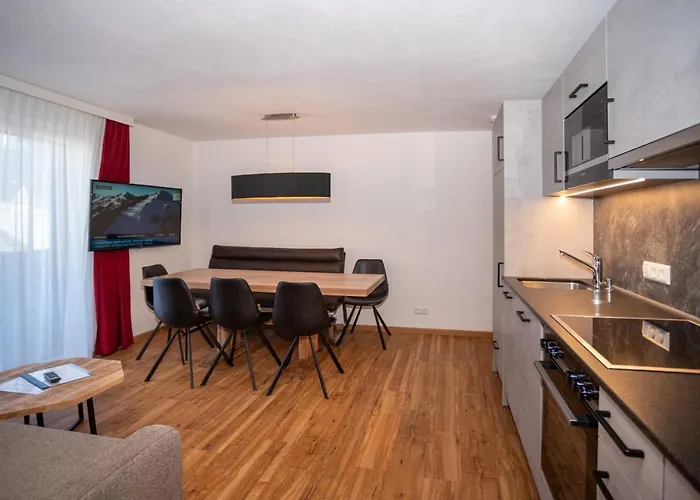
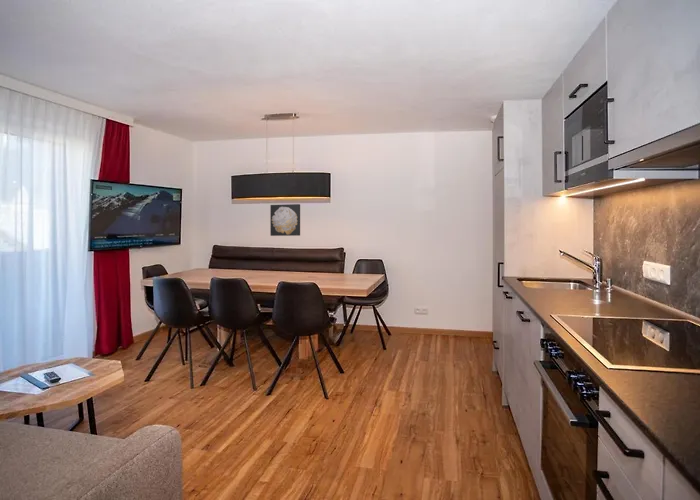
+ wall art (285, 220)
